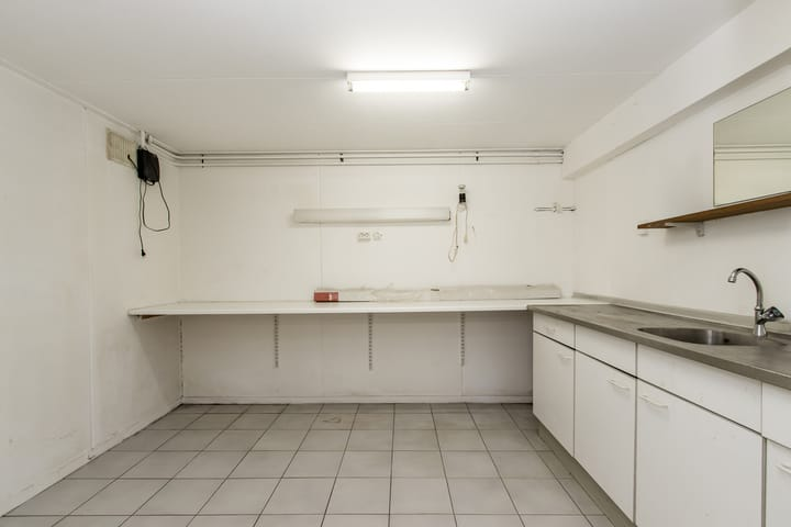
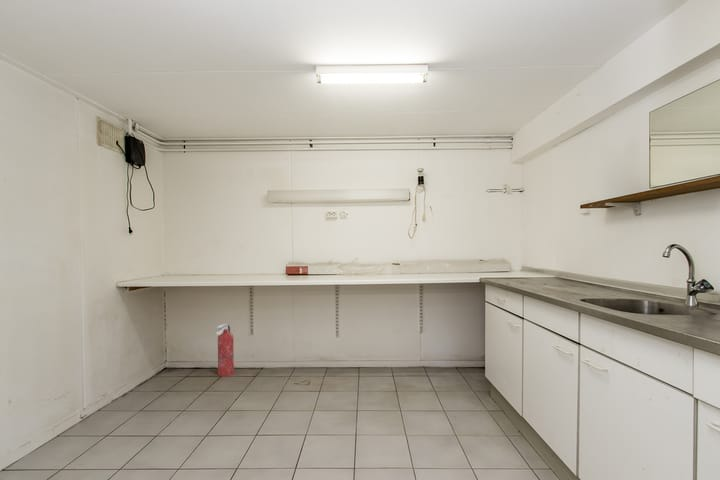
+ fire extinguisher (224, 348)
